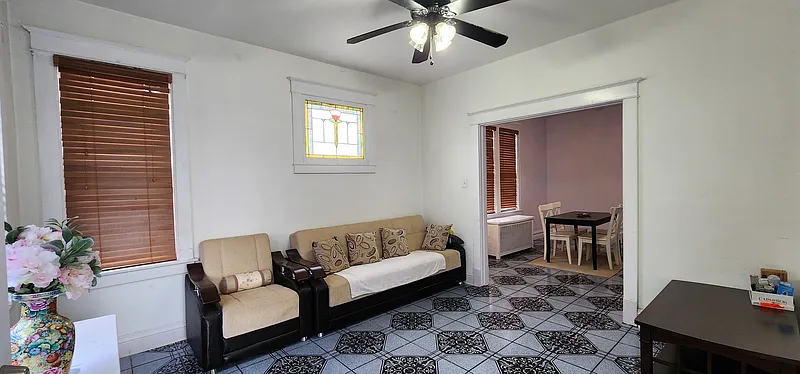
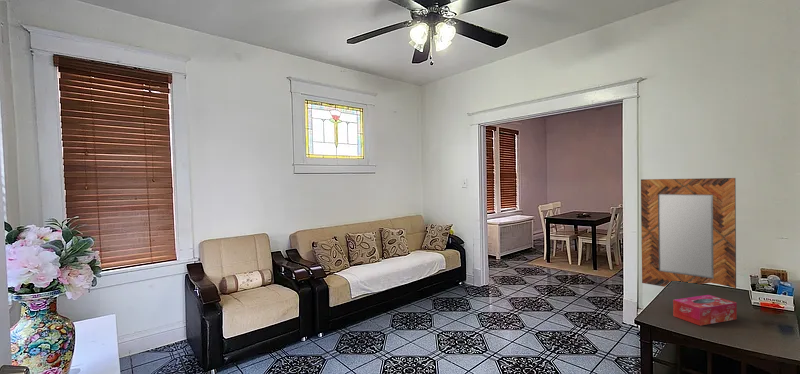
+ tissue box (704, 309)
+ home mirror (685, 234)
